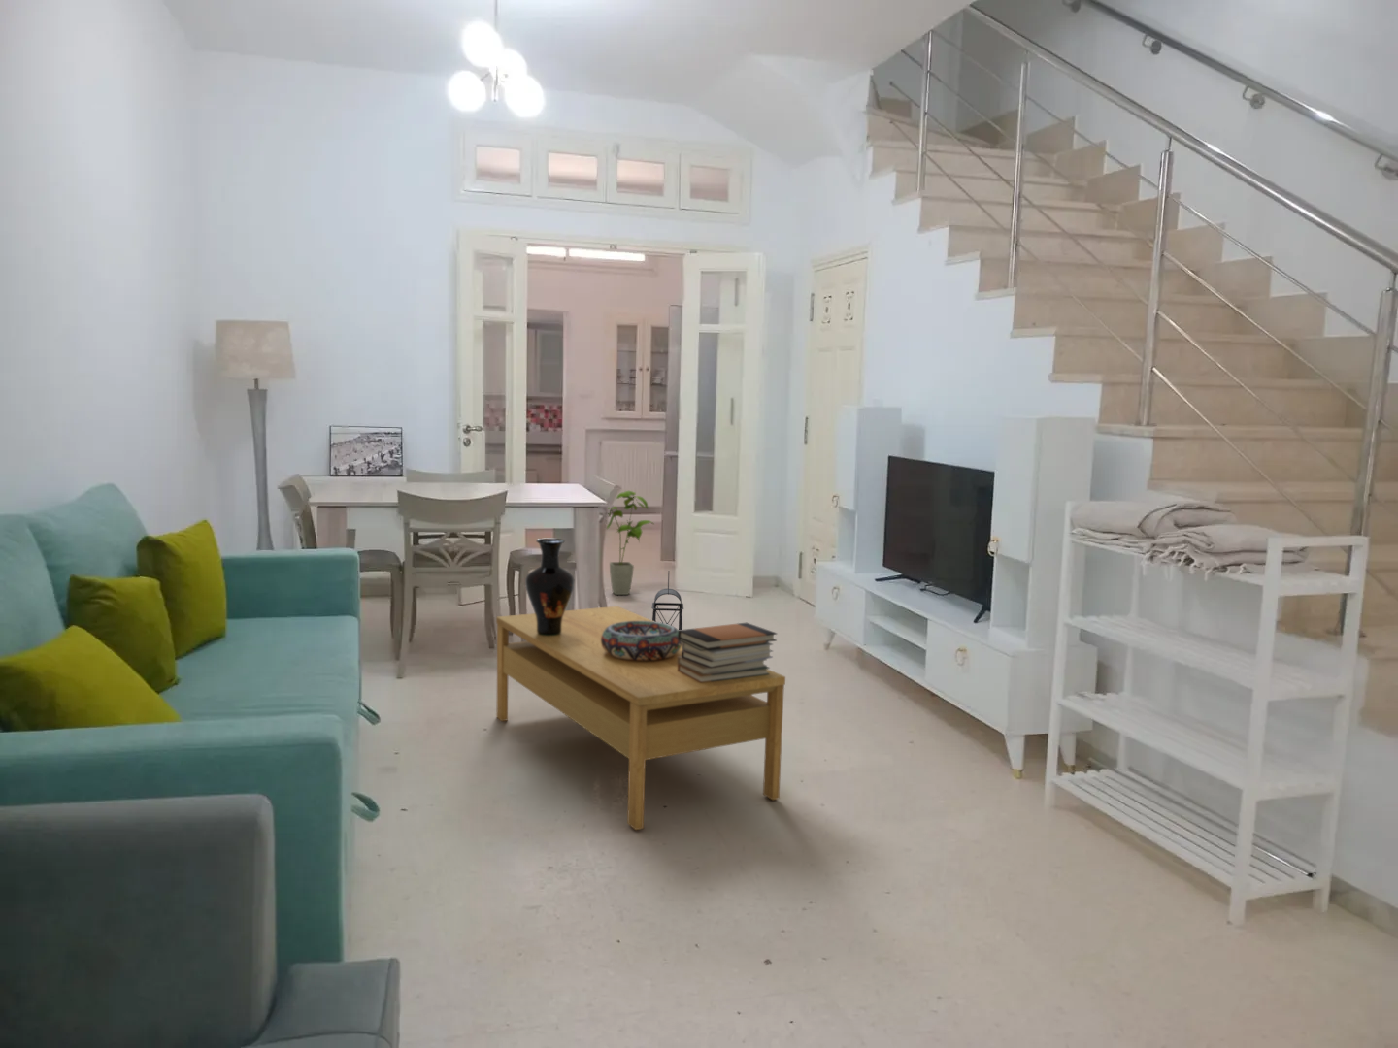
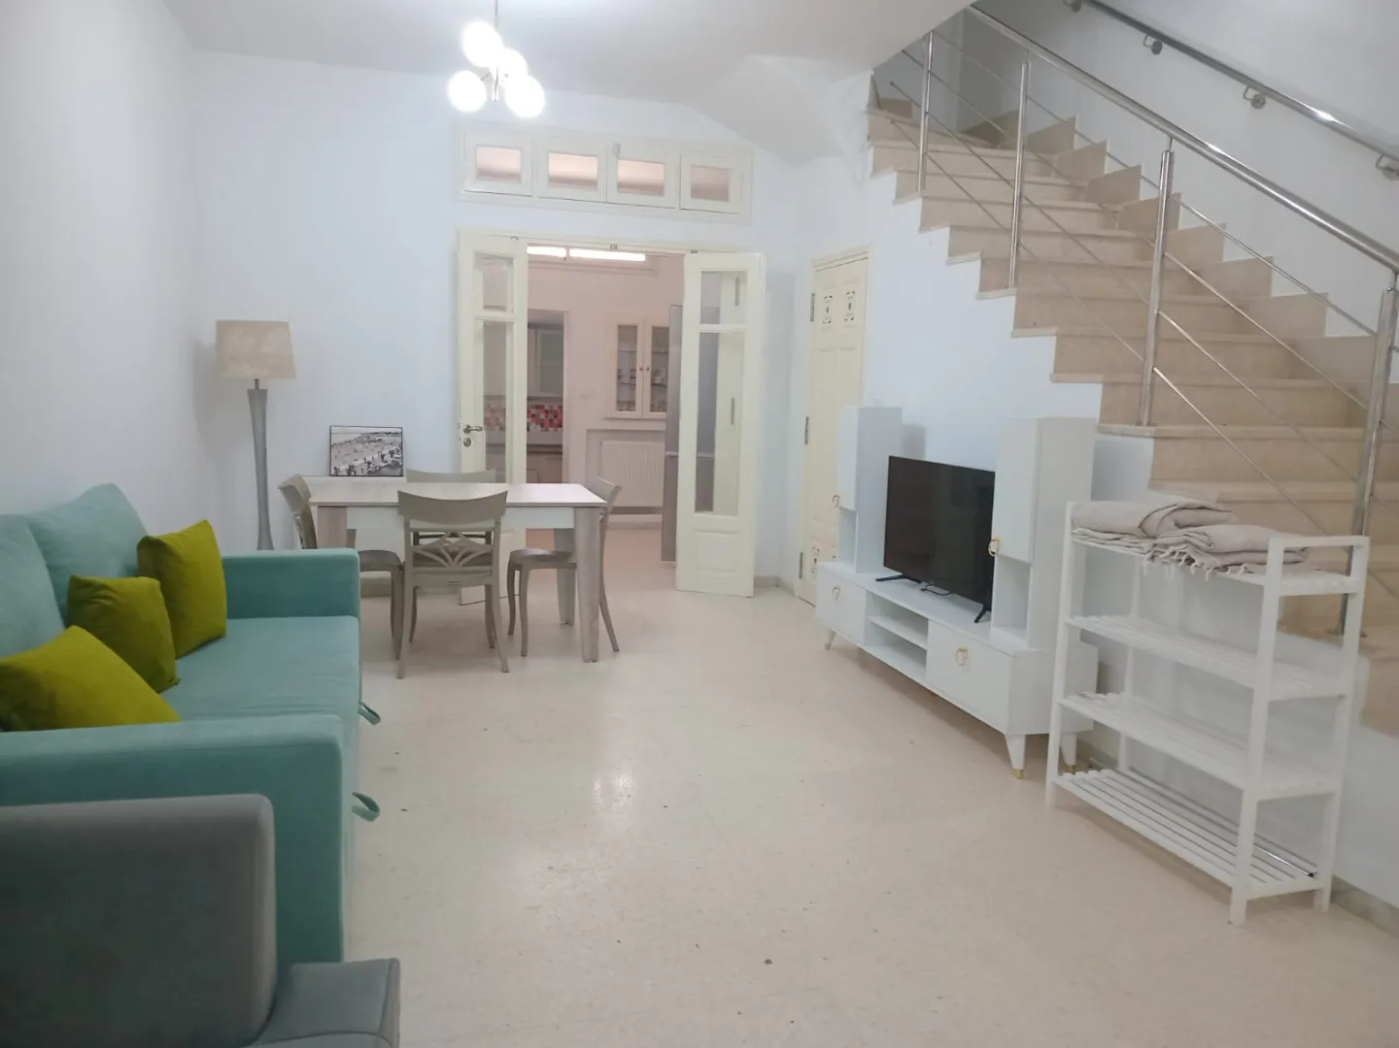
- decorative bowl (641, 640)
- coffee table (624, 699)
- lantern (667, 610)
- house plant (629, 543)
- vase (549, 586)
- book stack (727, 651)
